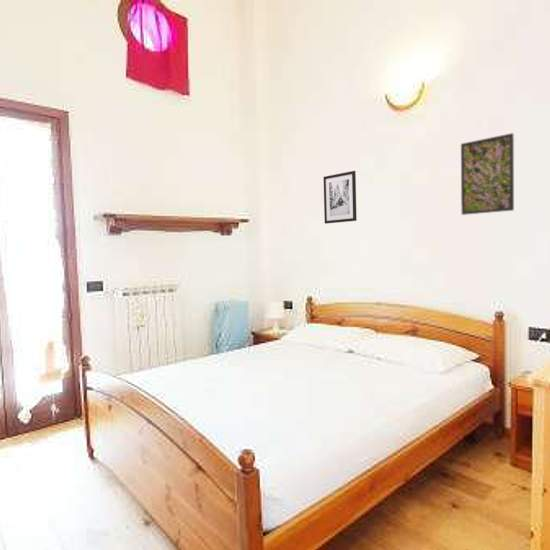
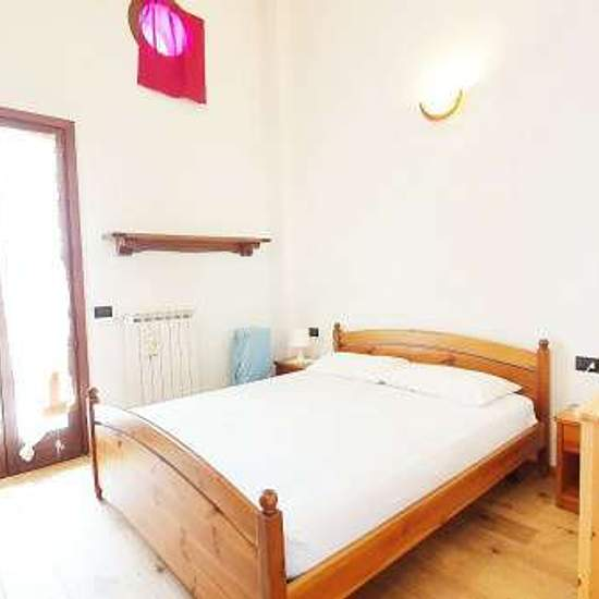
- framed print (486, 175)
- wall art (339, 198)
